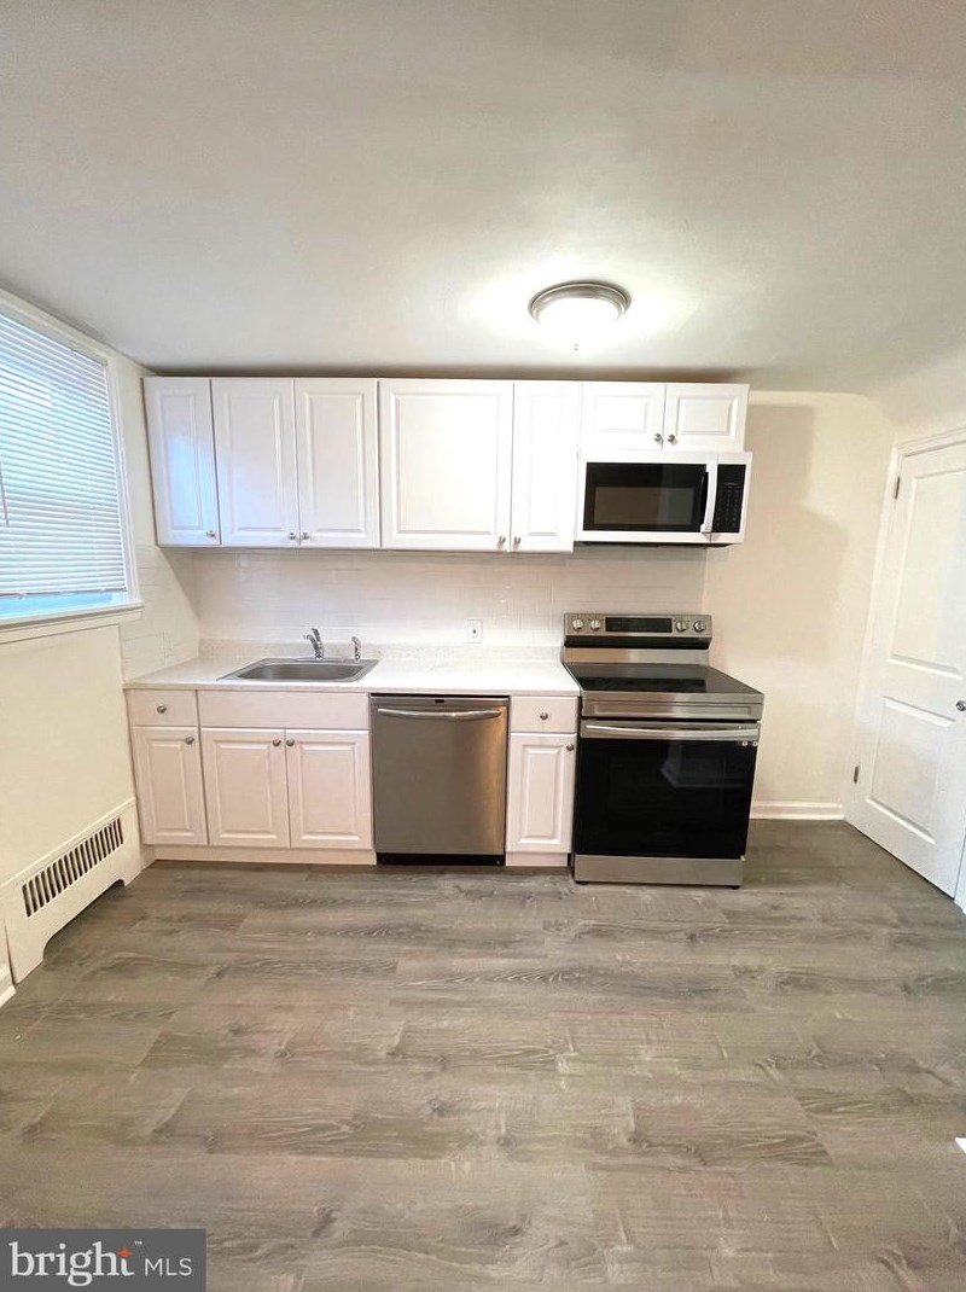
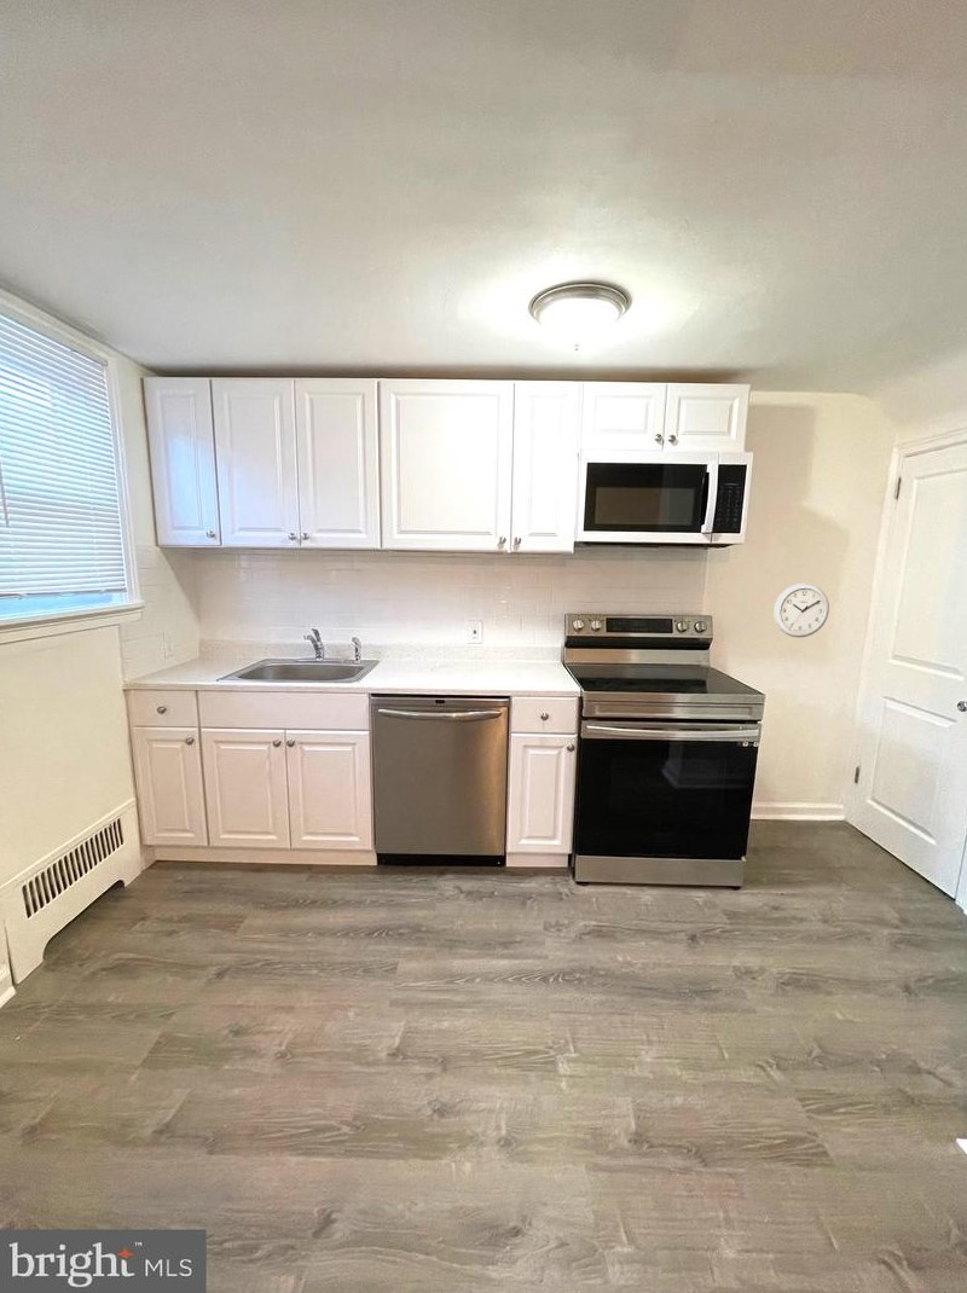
+ wall clock (801, 610)
